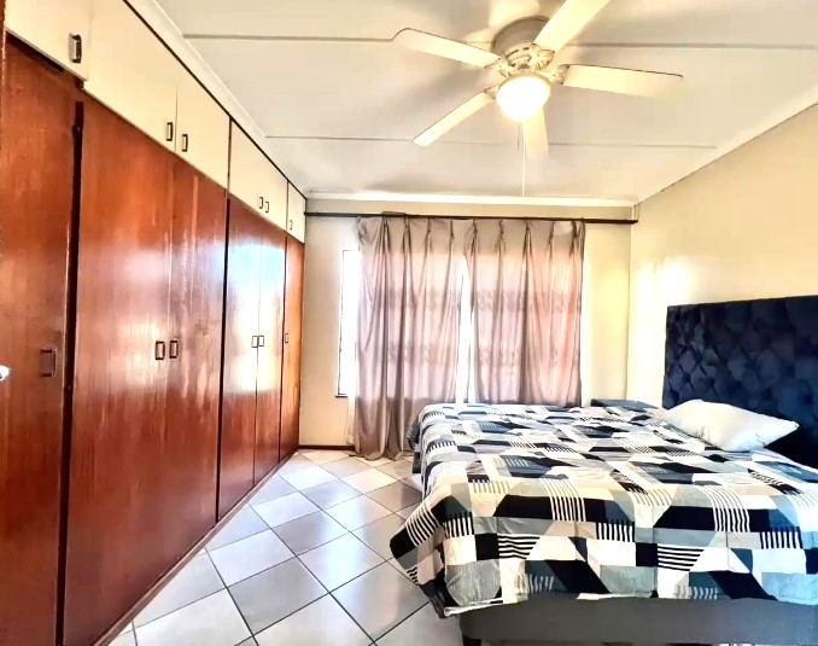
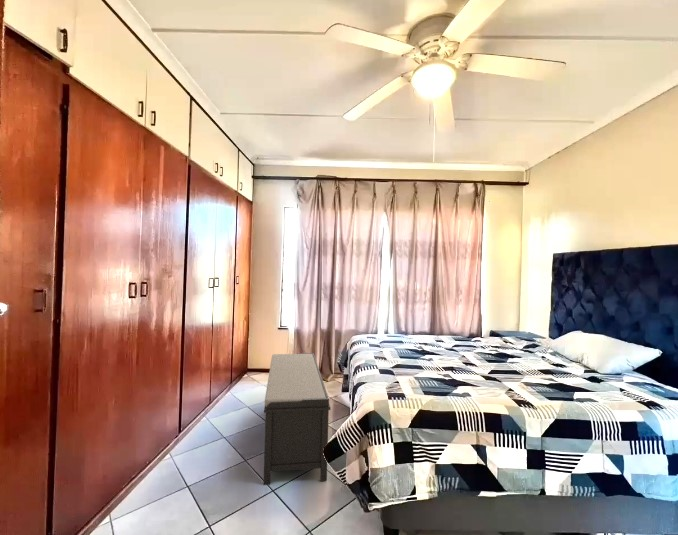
+ bench (294, 403)
